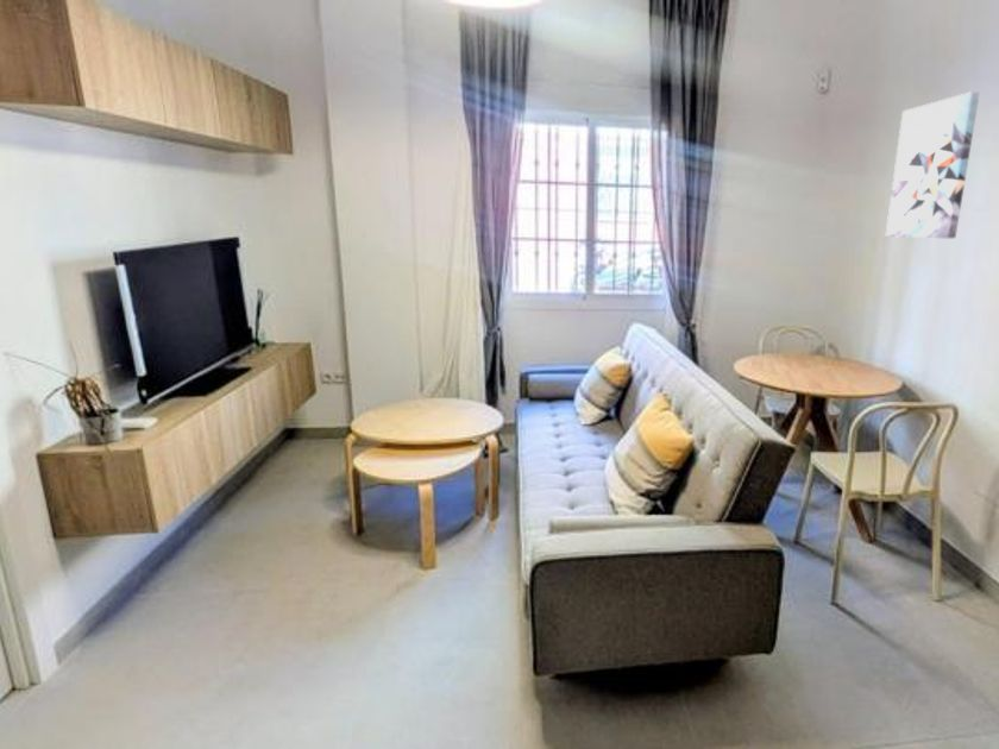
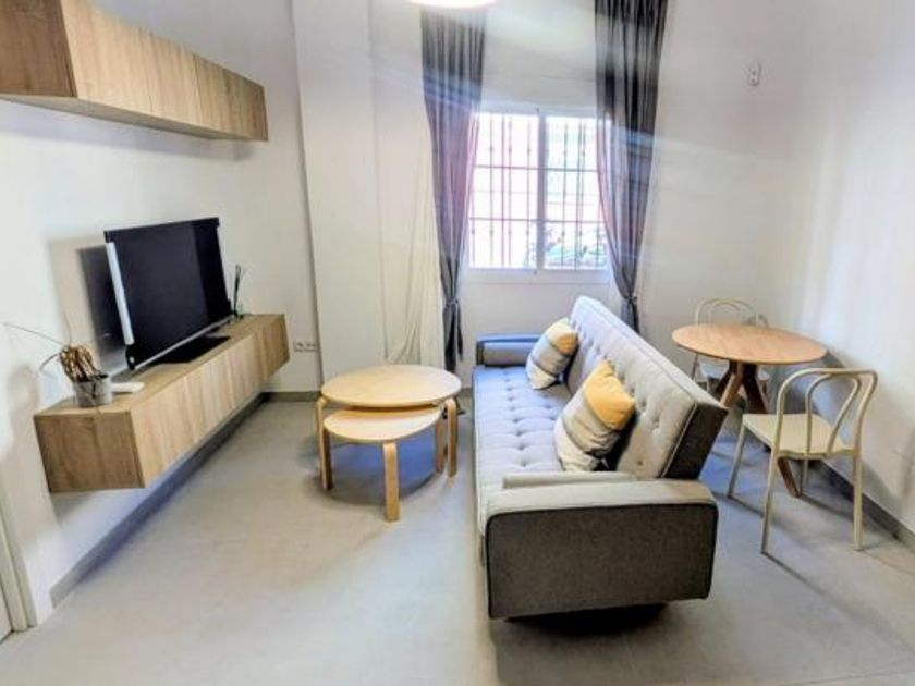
- wall art (928, 171)
